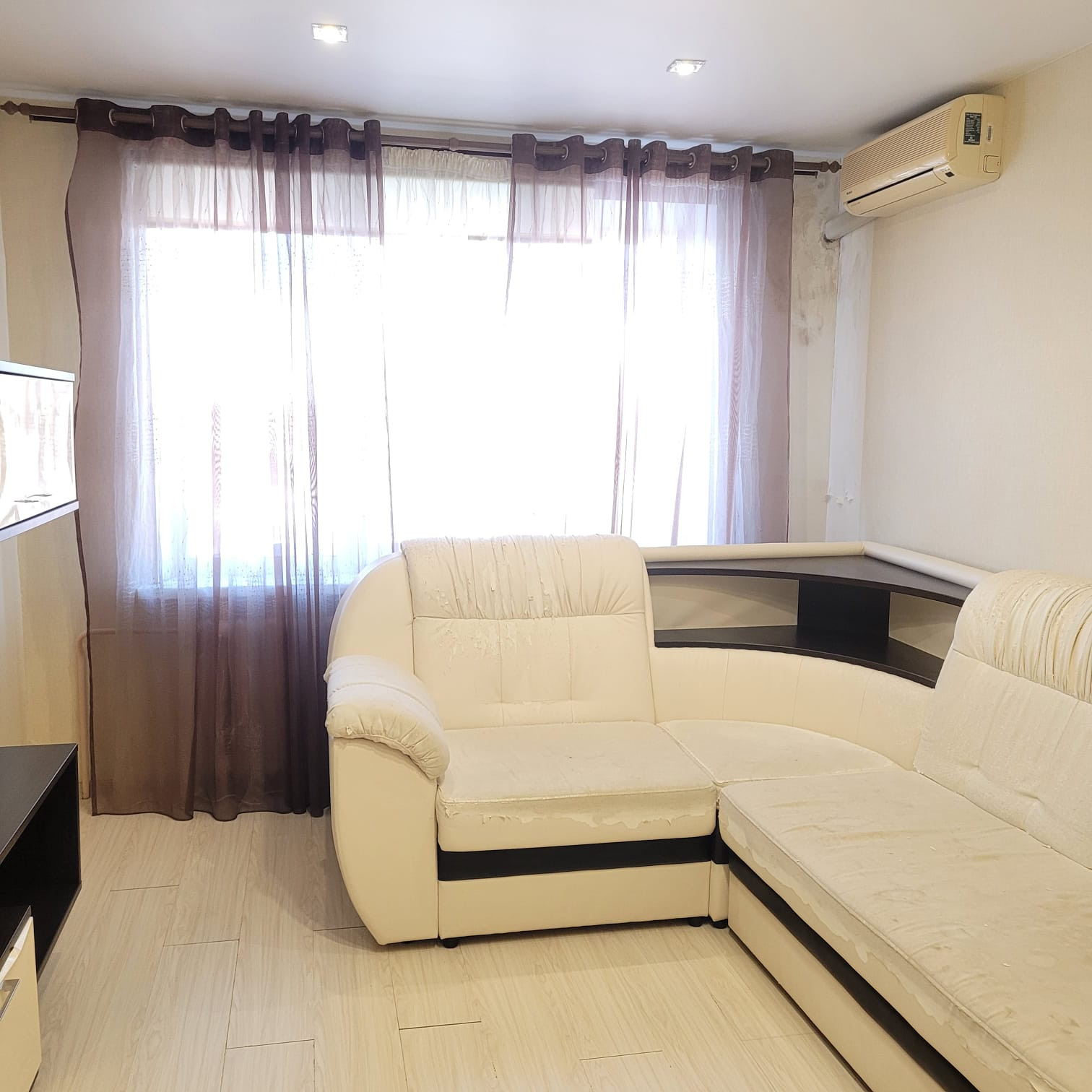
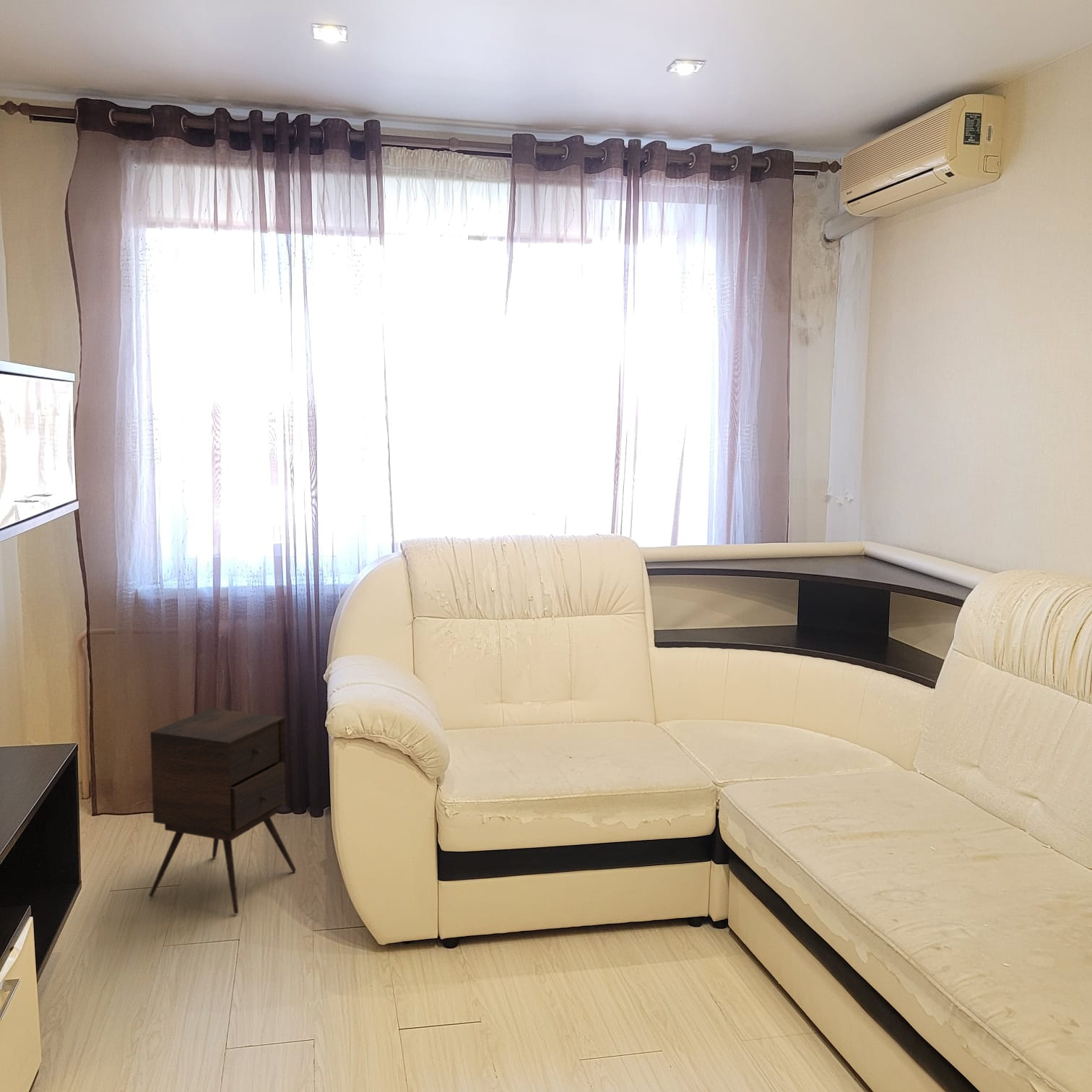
+ side table (223, 805)
